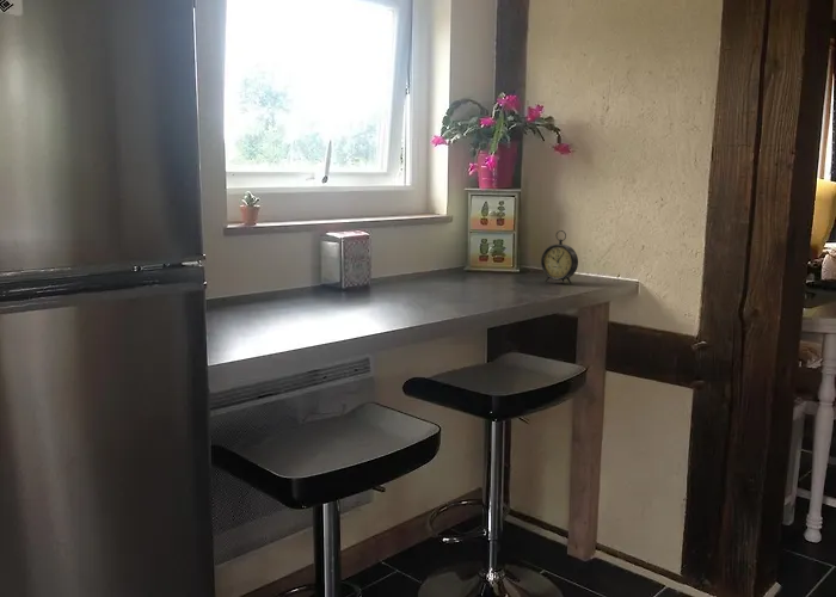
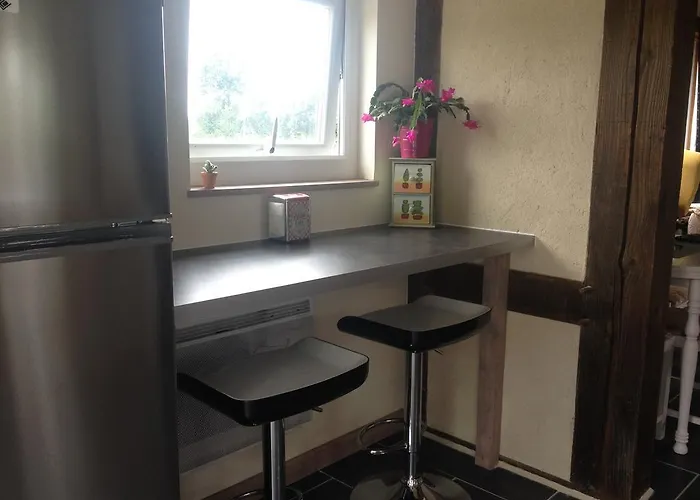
- alarm clock (560, 257)
